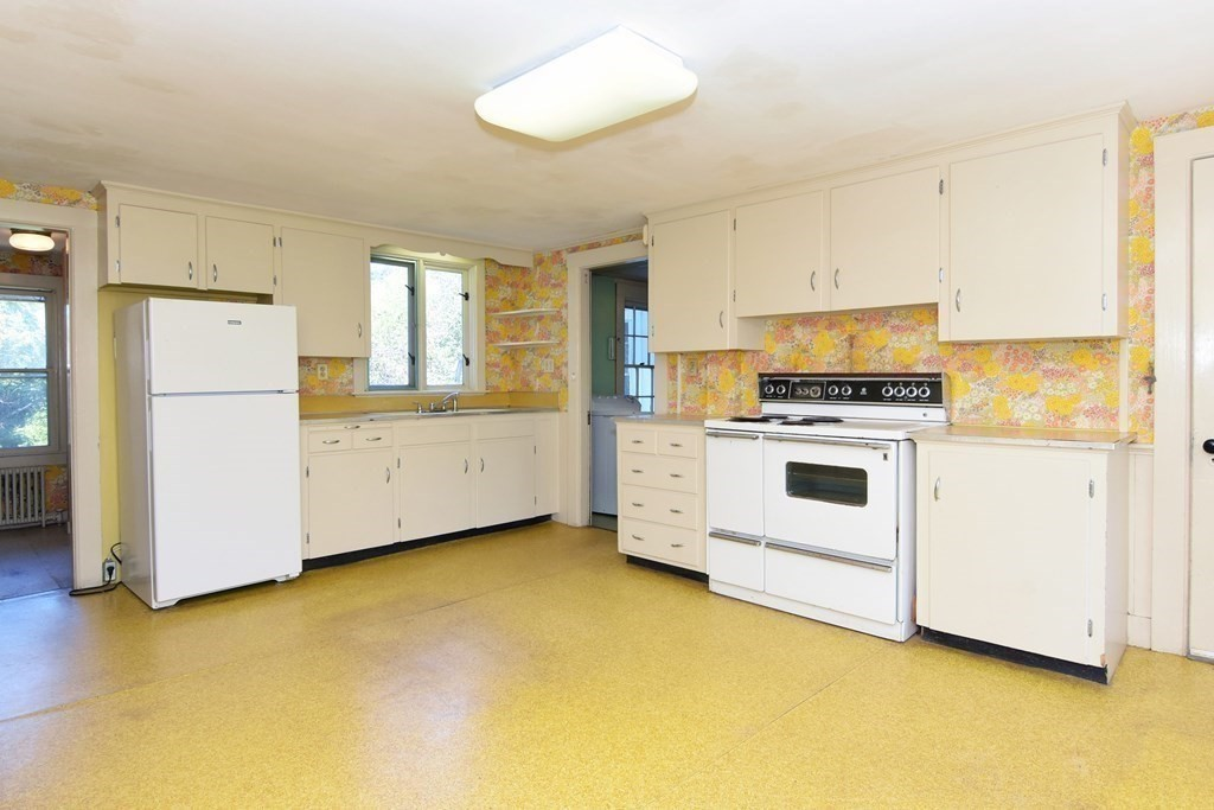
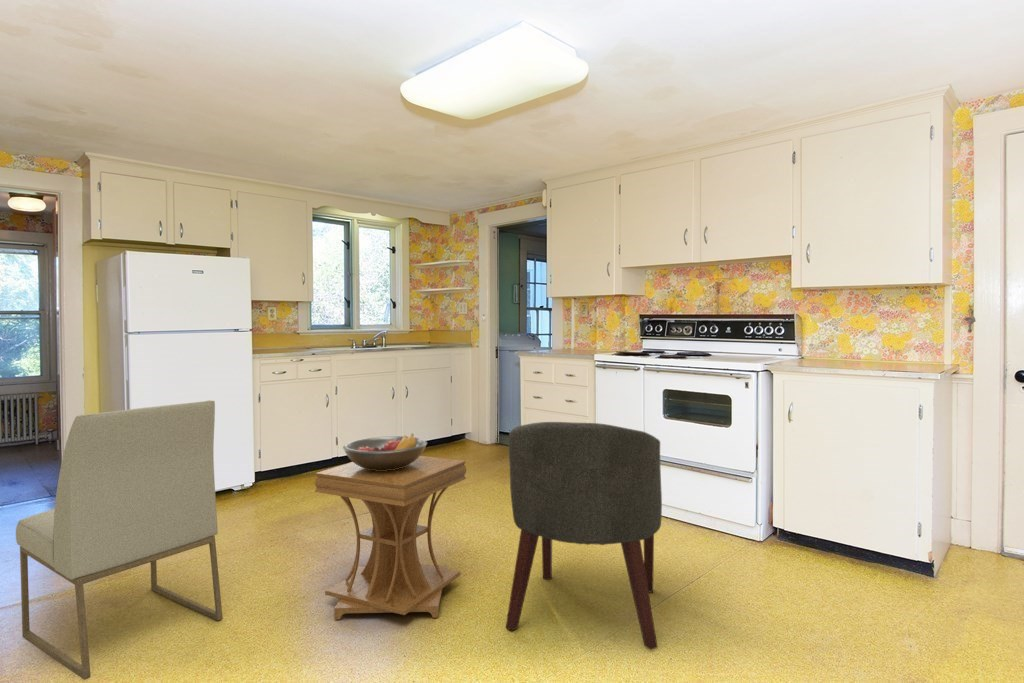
+ fruit bowl (385, 451)
+ chair (121, 515)
+ chair (585, 512)
+ side table (394, 531)
